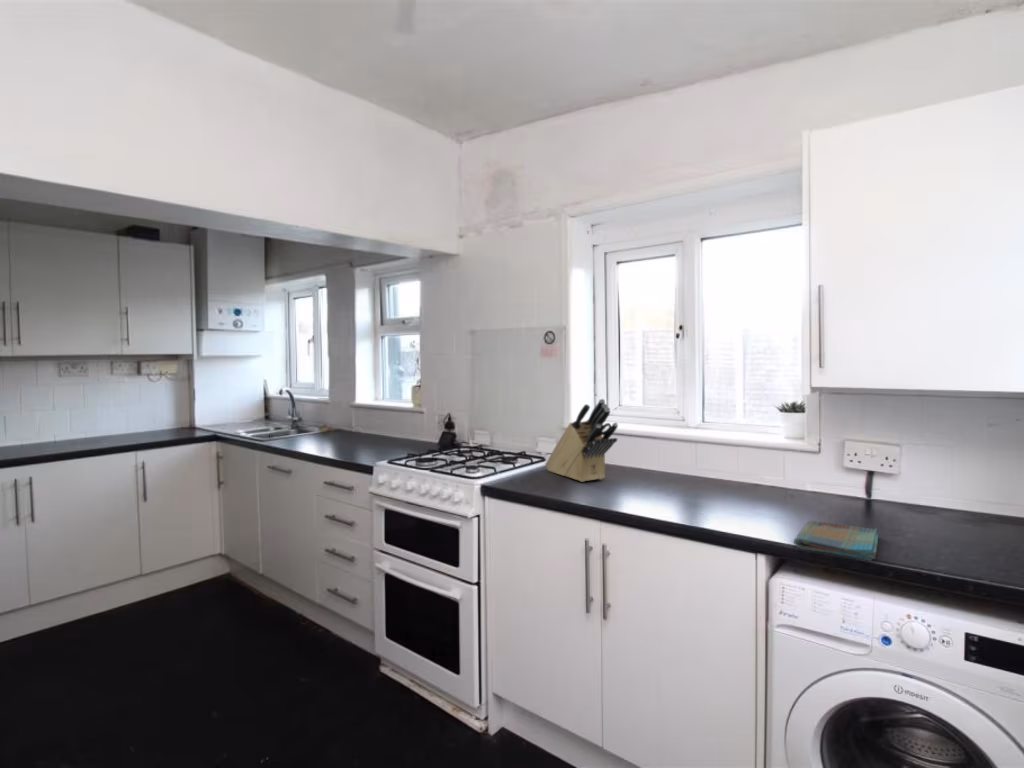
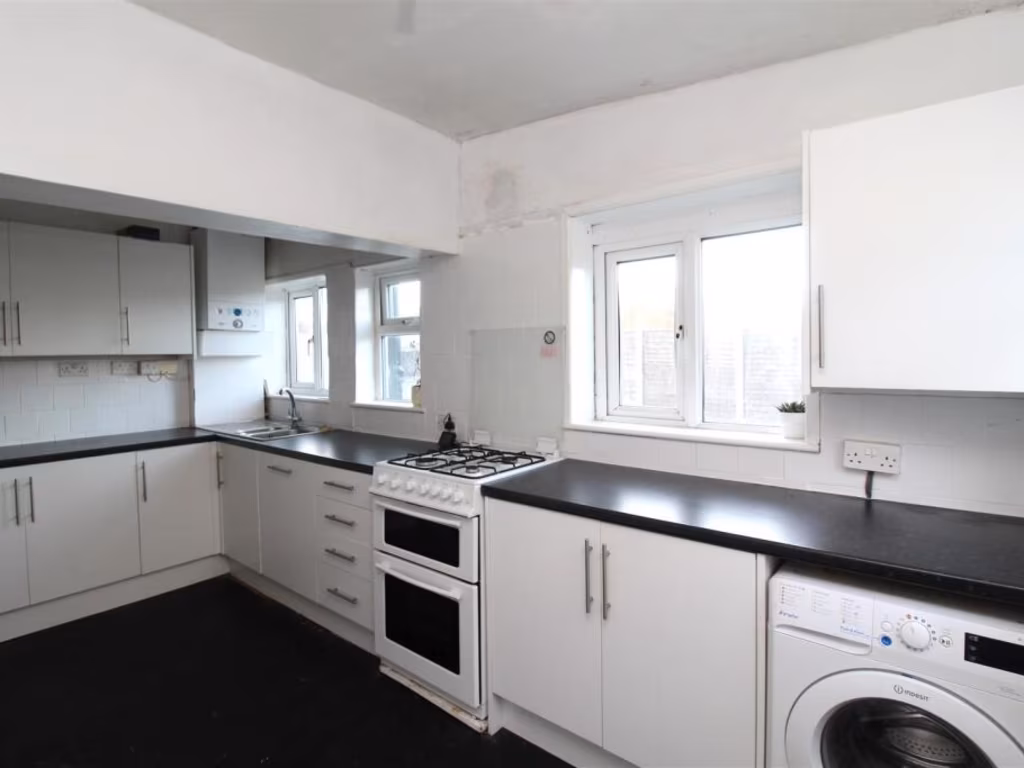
- dish towel (837, 537)
- knife block (580, 437)
